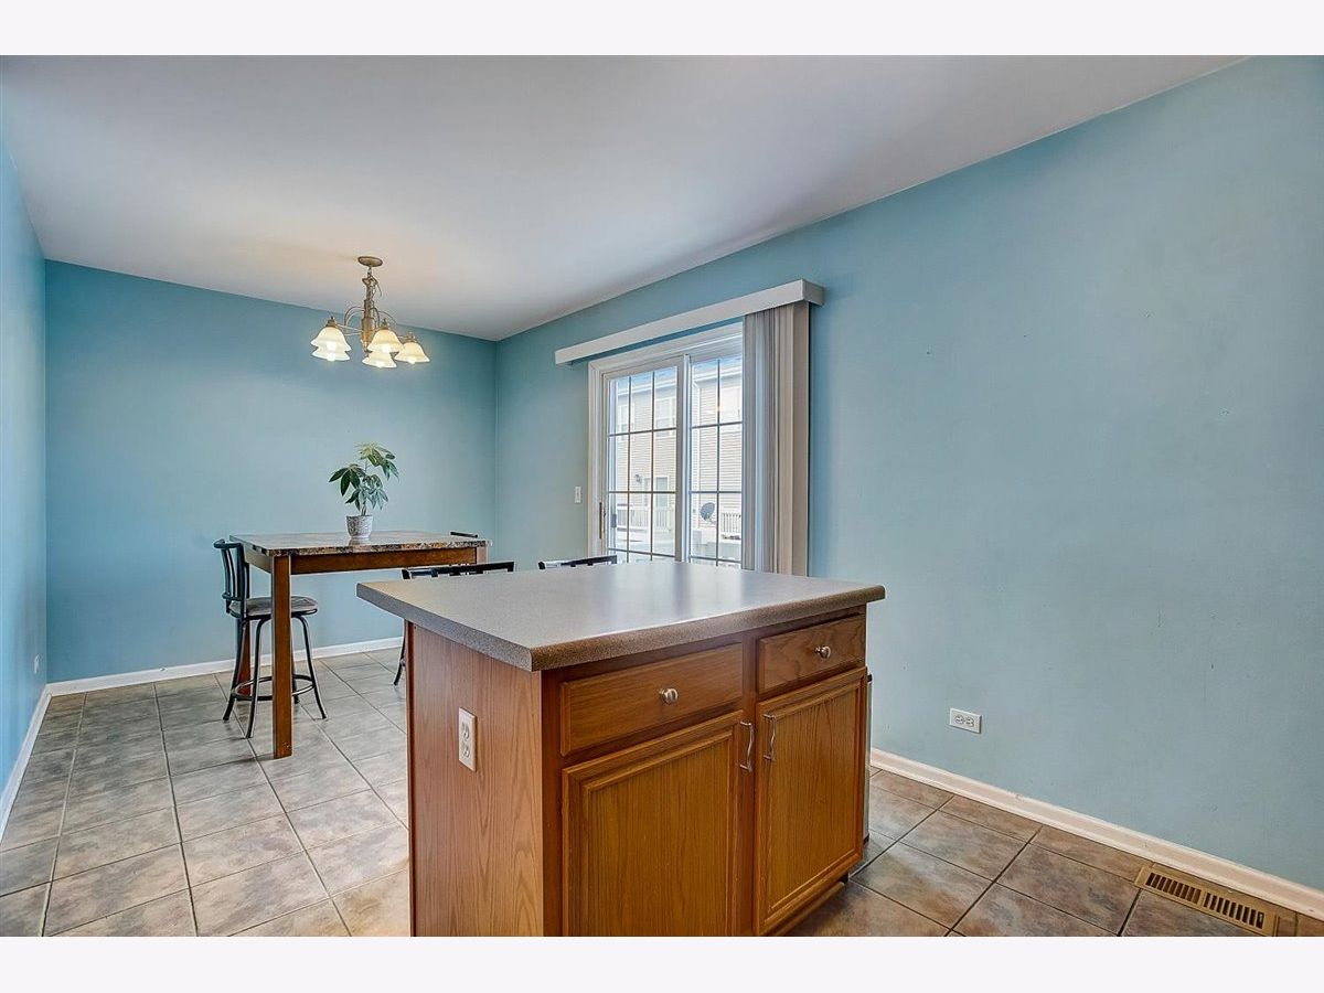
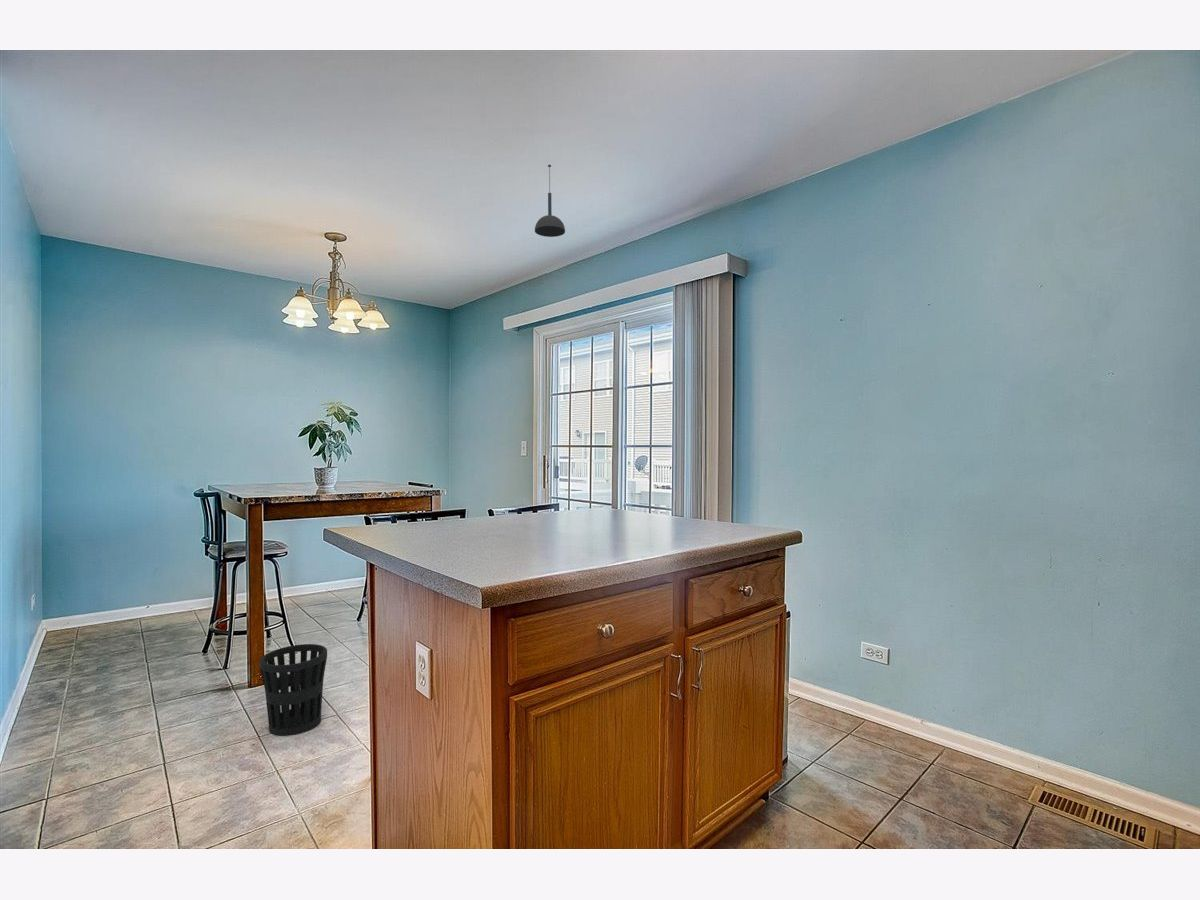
+ pendant light (549, 198)
+ wastebasket (294, 689)
